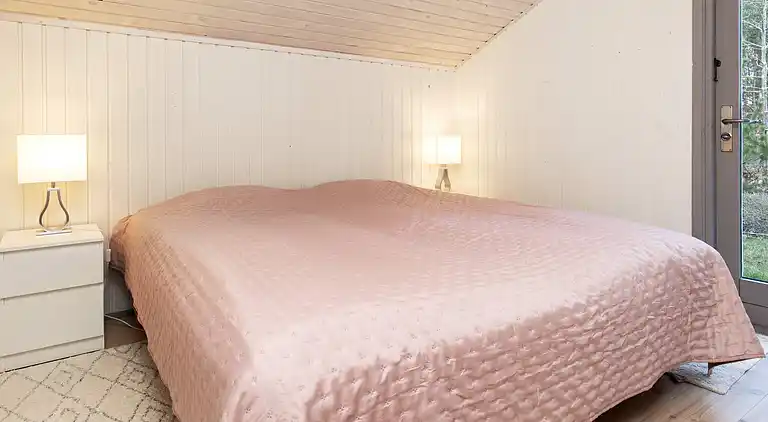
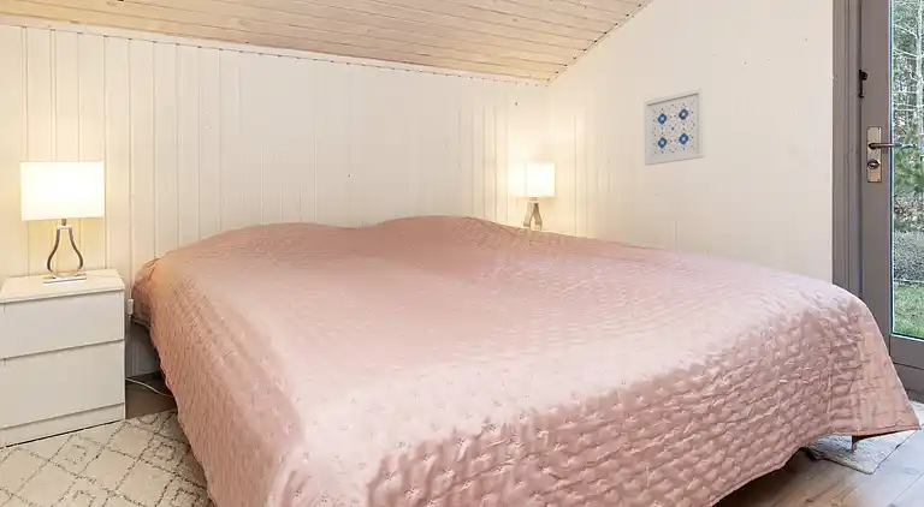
+ wall art (673, 127)
